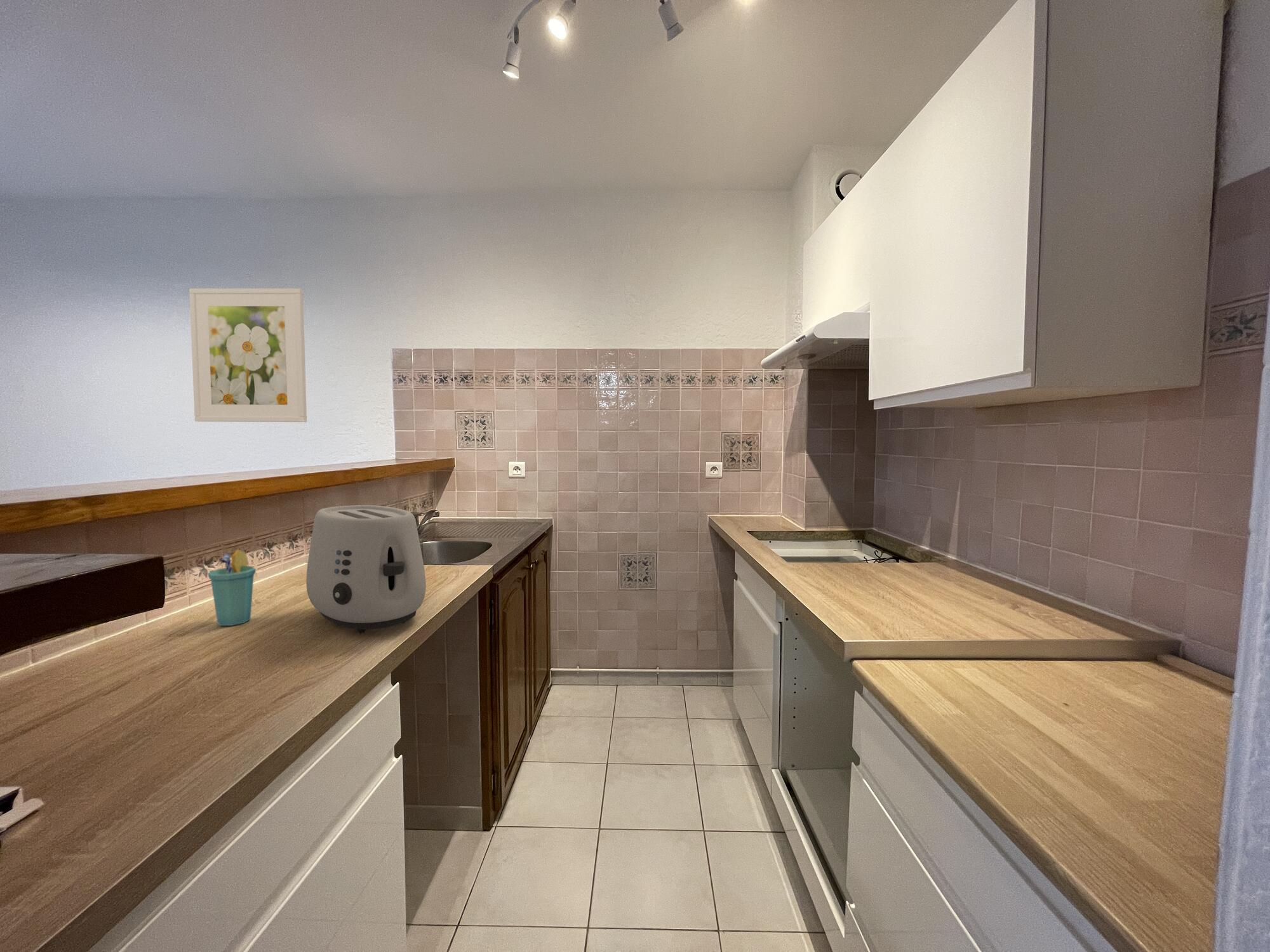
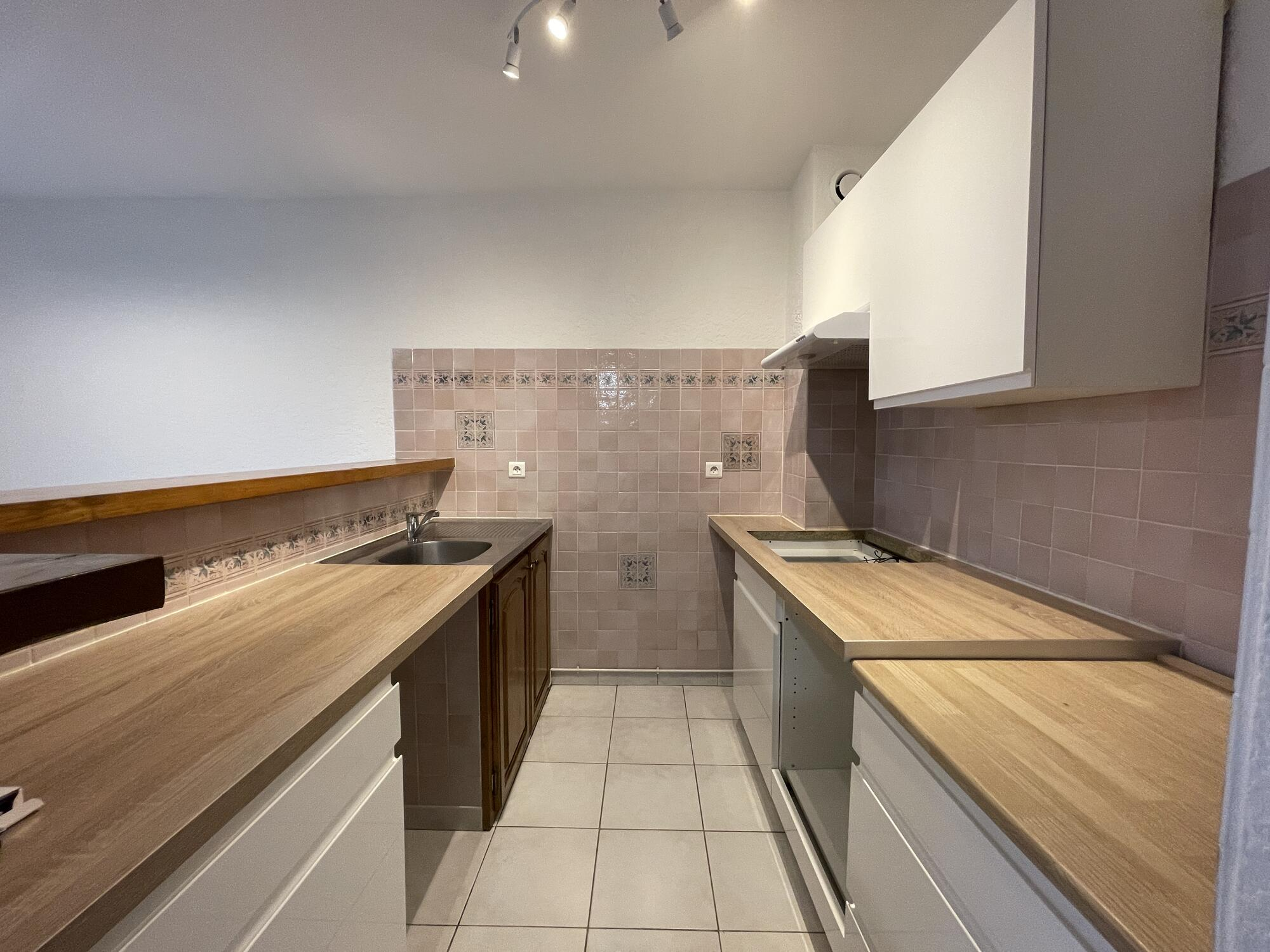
- toaster (364, 565)
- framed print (248, 355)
- cup (232, 586)
